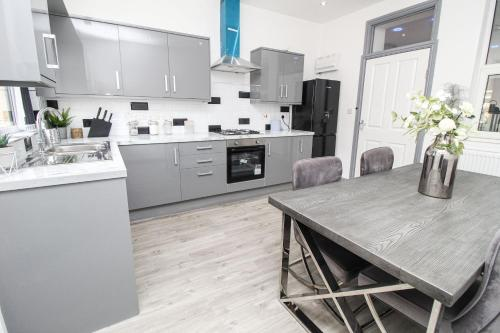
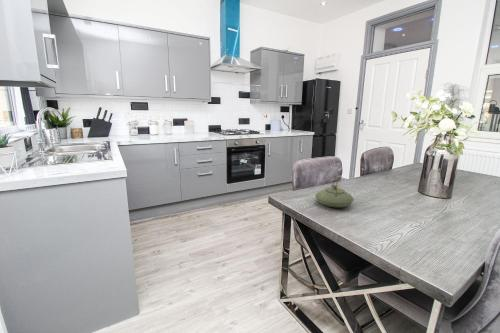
+ teapot (334, 189)
